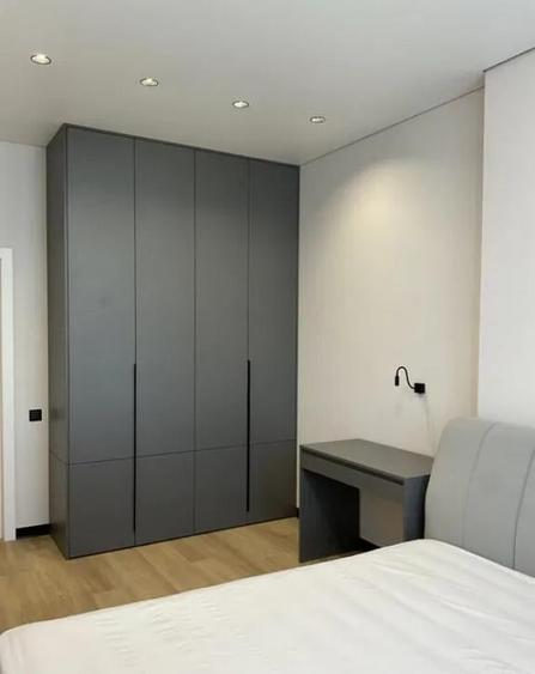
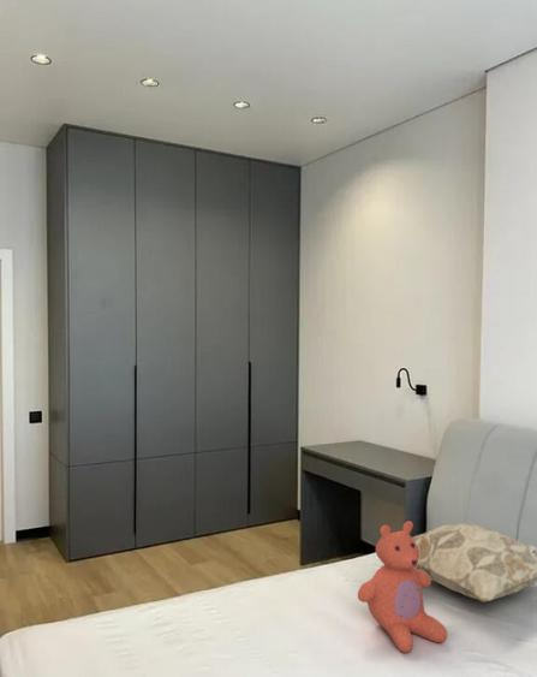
+ teddy bear (405, 580)
+ decorative pillow (473, 558)
